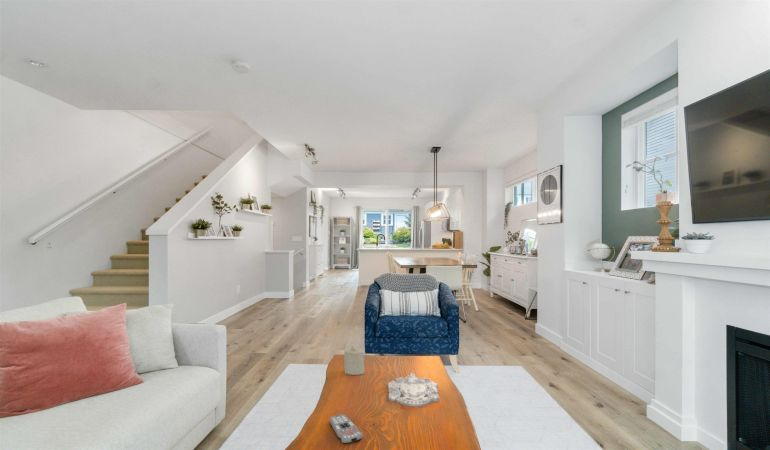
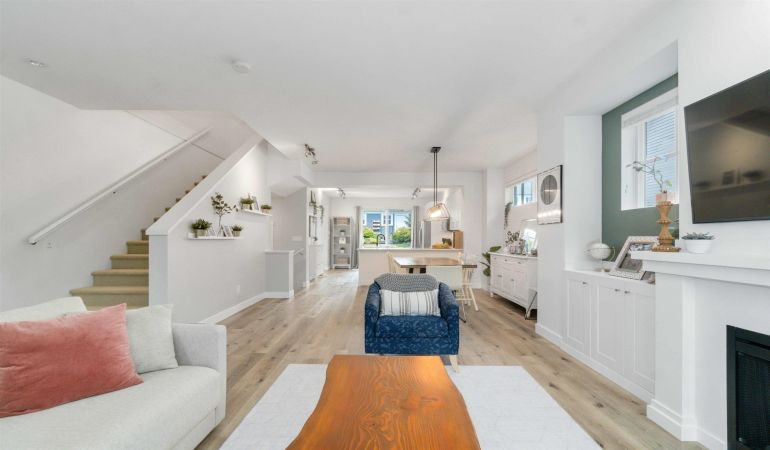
- decorative tray (413, 387)
- remote control (344, 427)
- candle (354, 358)
